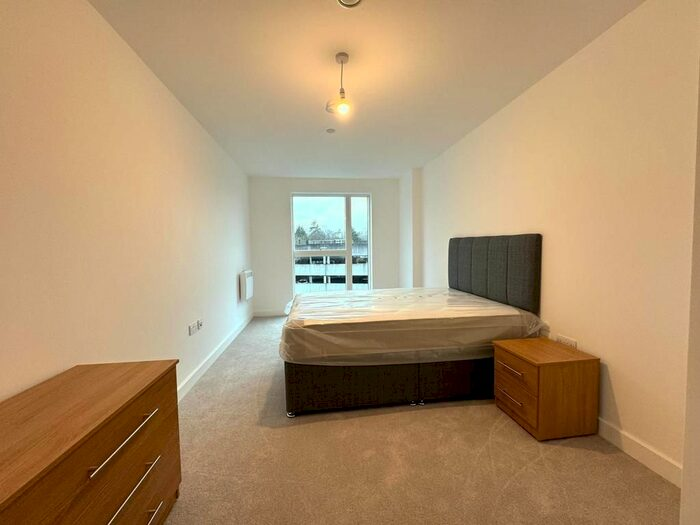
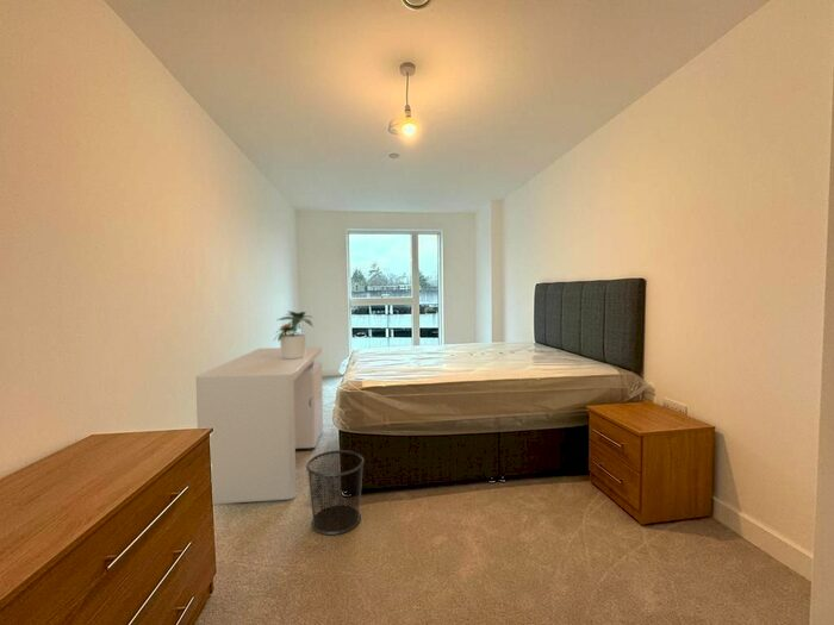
+ desk (273, 408)
+ waste bin (336, 490)
+ potted plant (294, 332)
